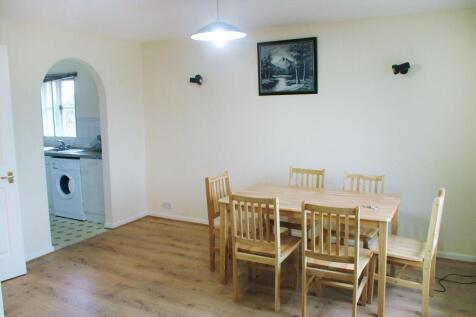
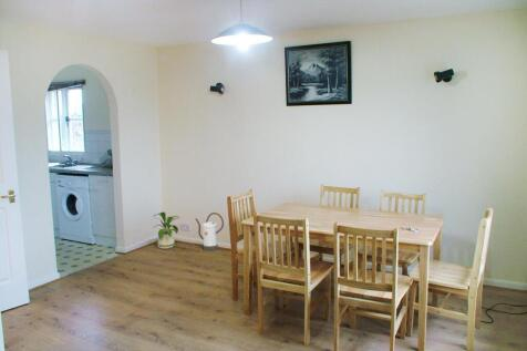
+ watering can (209, 230)
+ house plant (168, 227)
